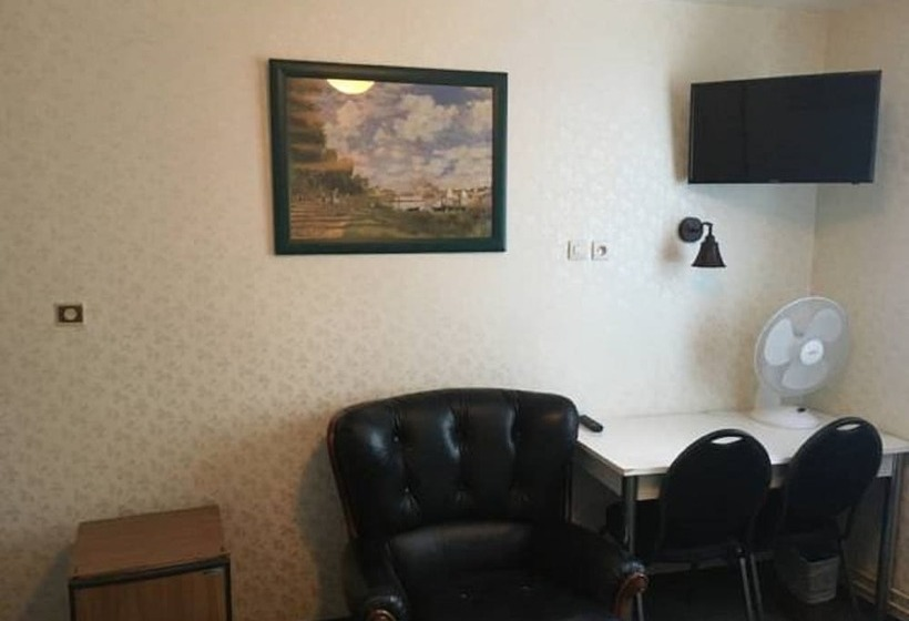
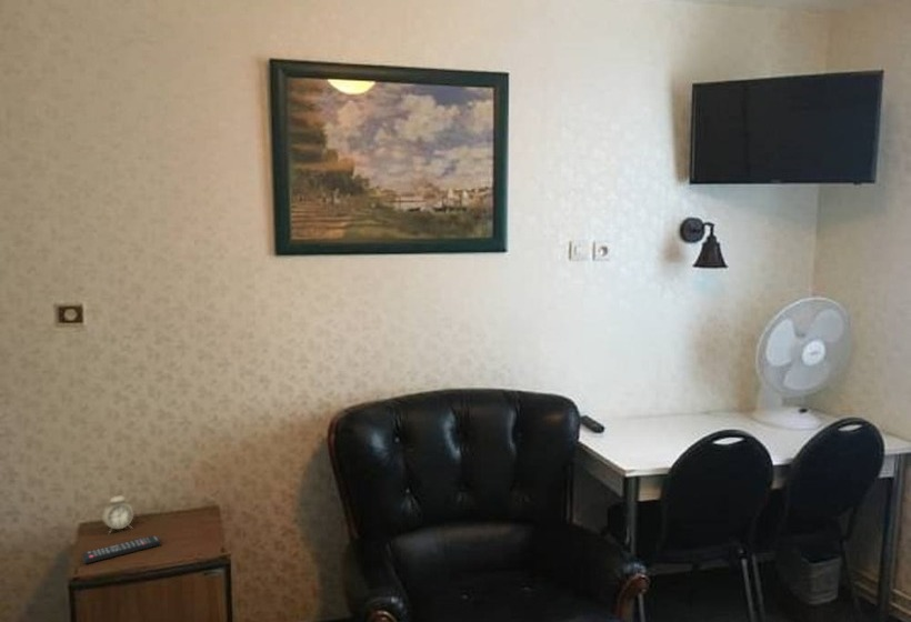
+ alarm clock (118, 509)
+ remote control (122, 549)
